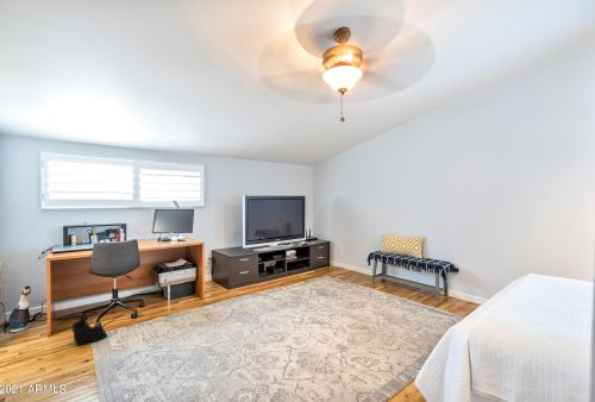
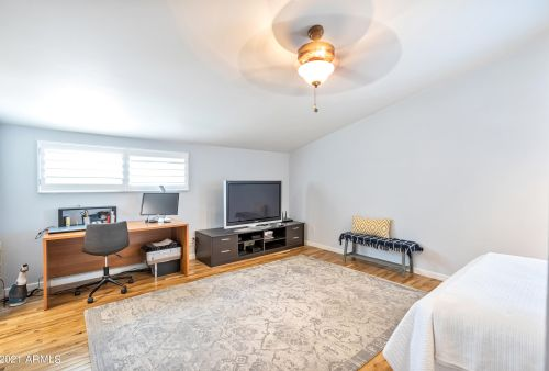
- boots (89, 328)
